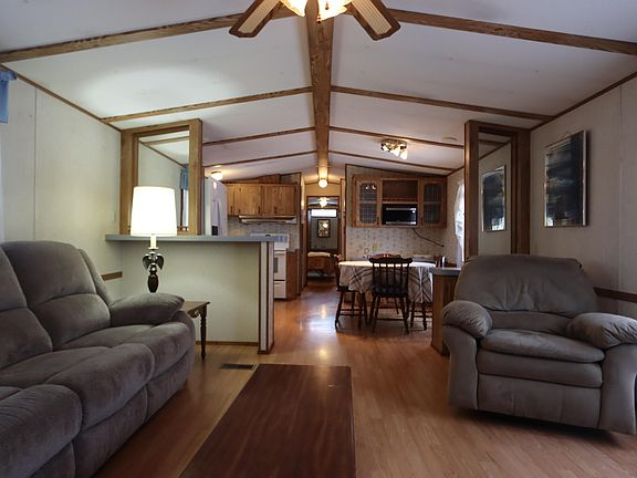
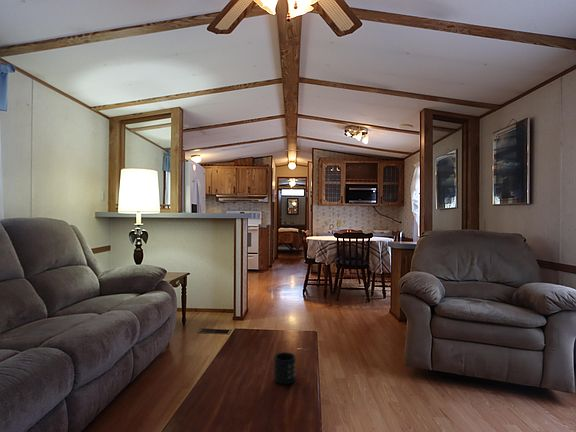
+ mug (286, 365)
